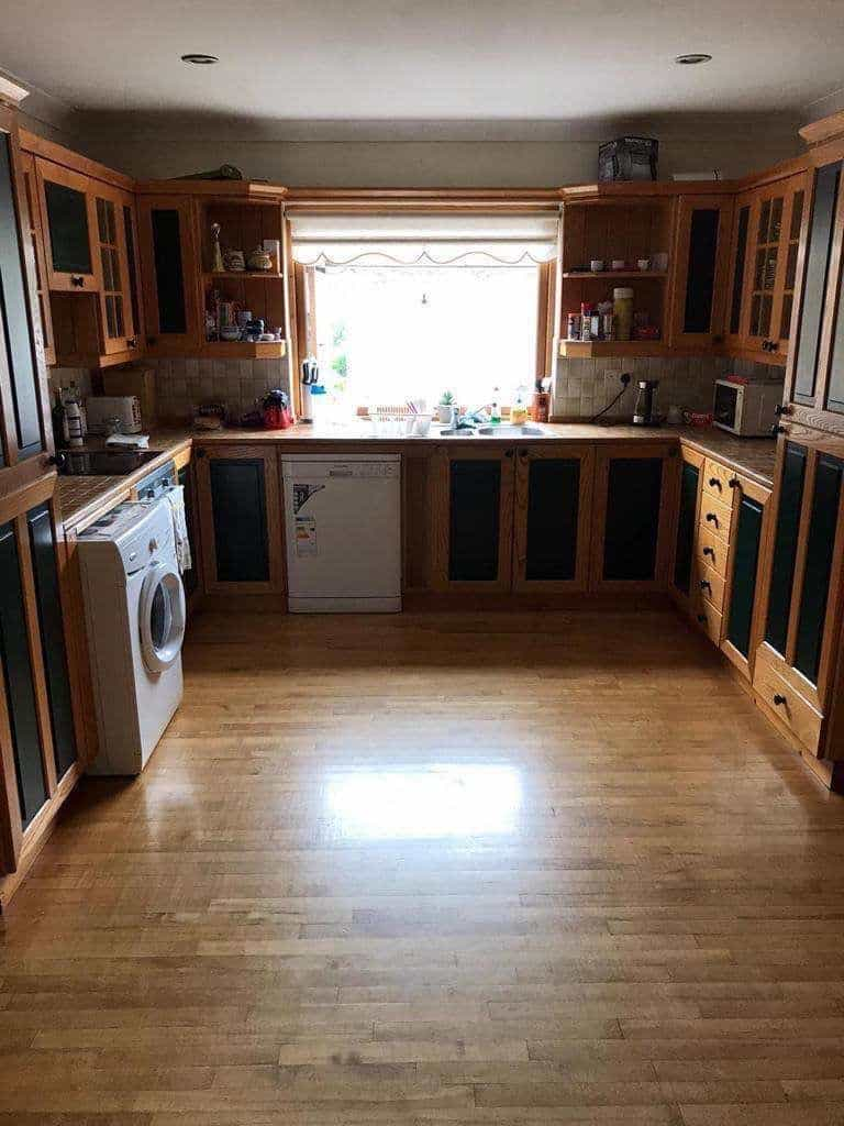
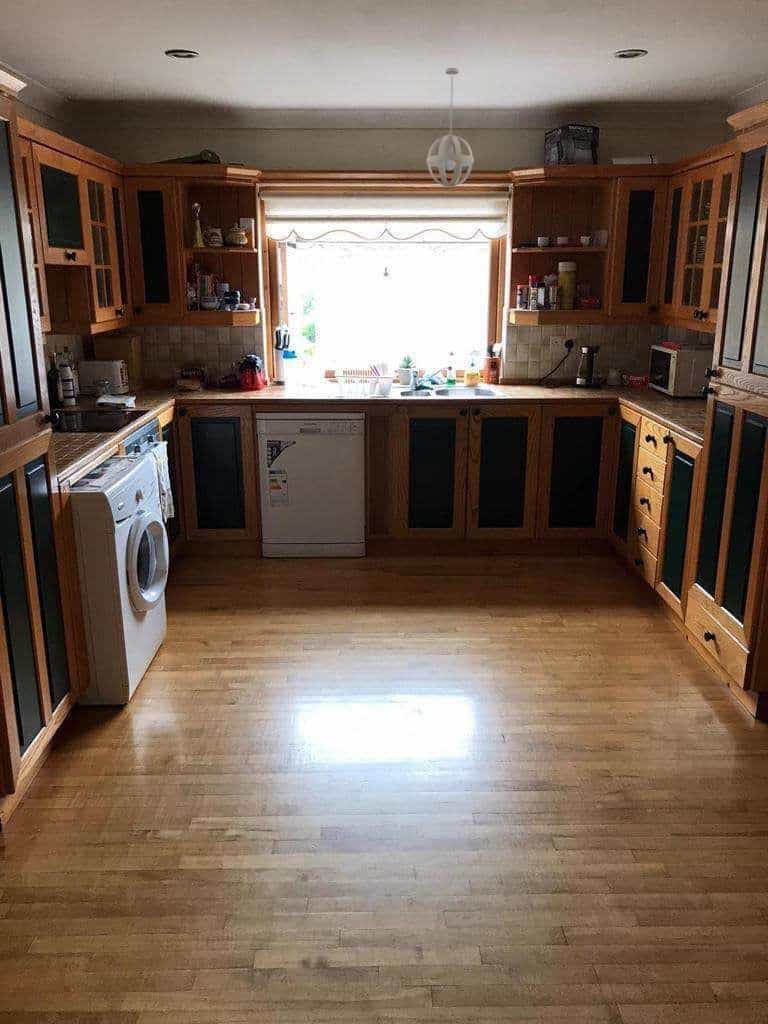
+ pendant light (451, 129)
